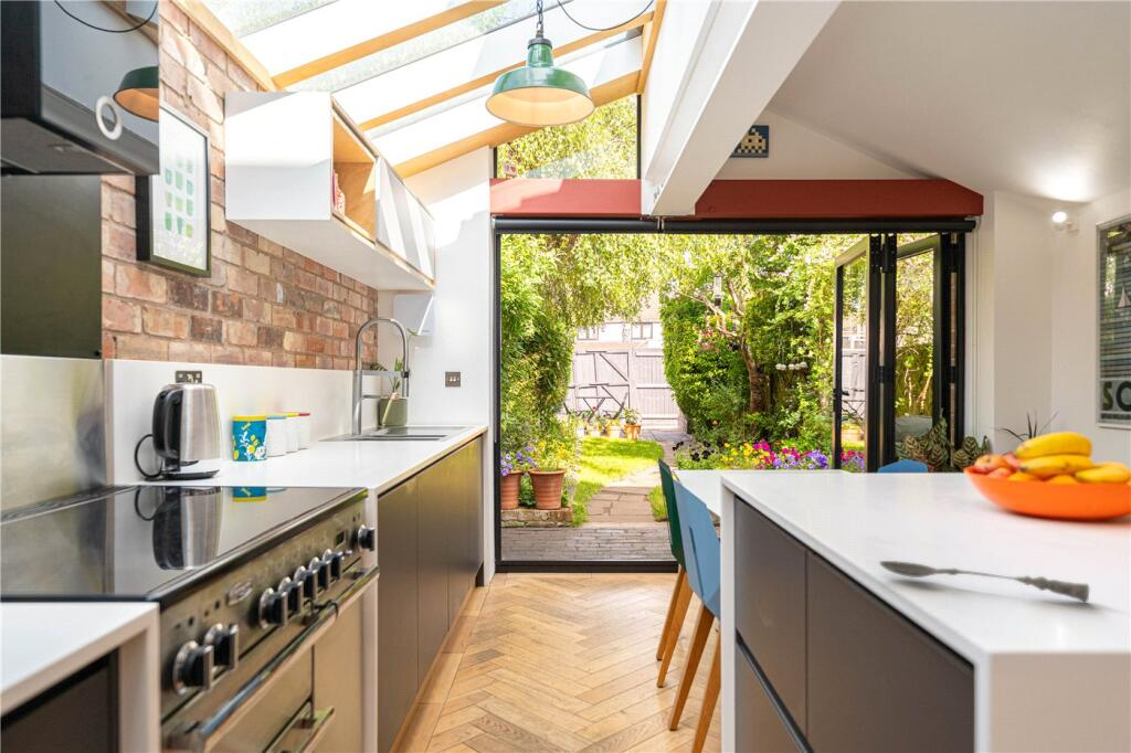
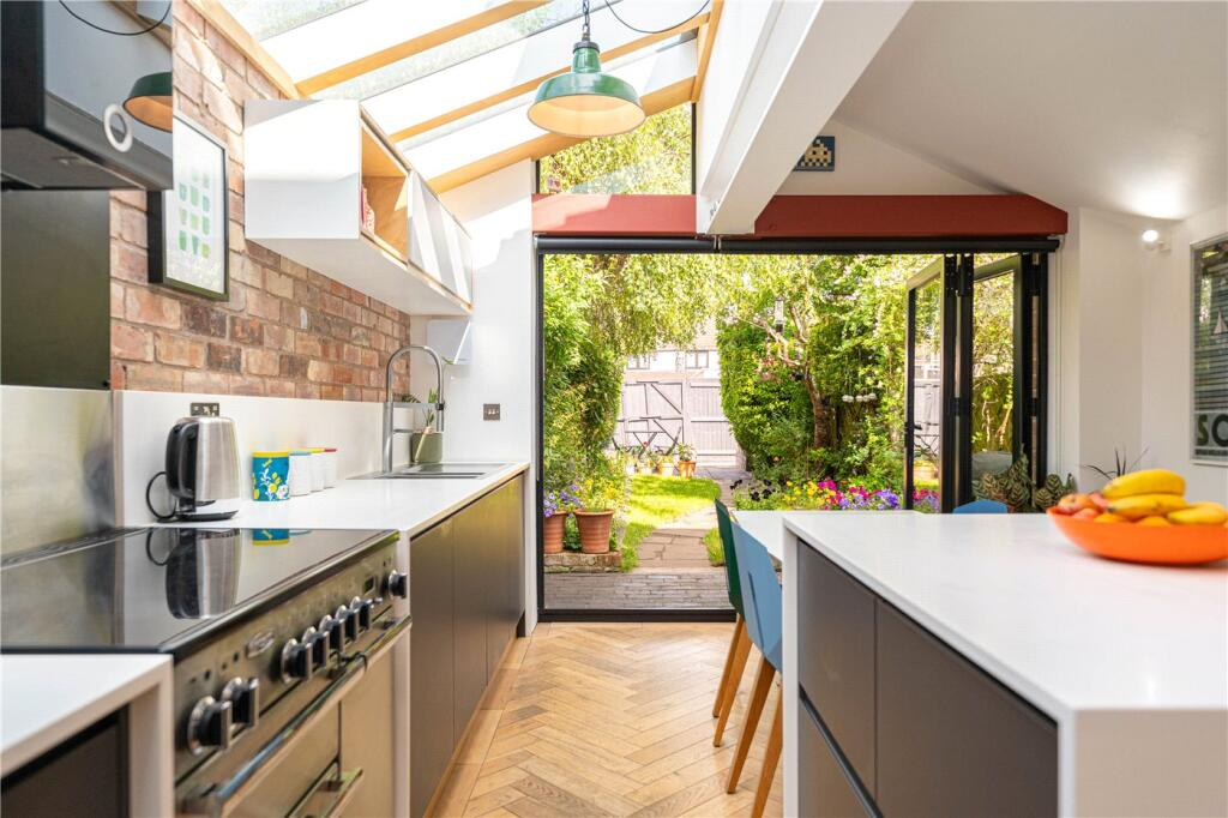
- soupspoon (976, 574)
